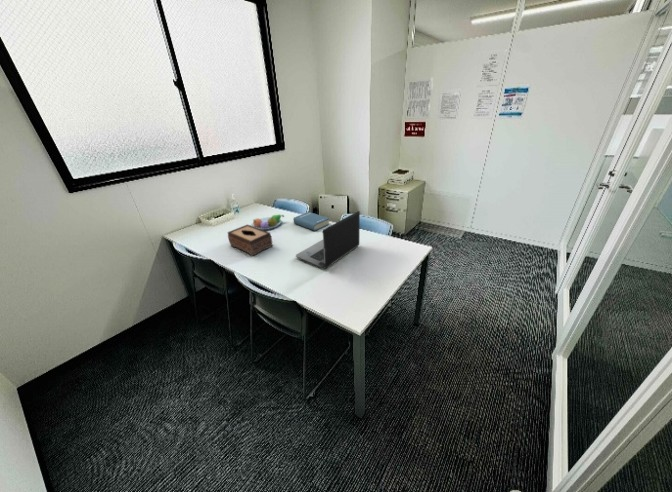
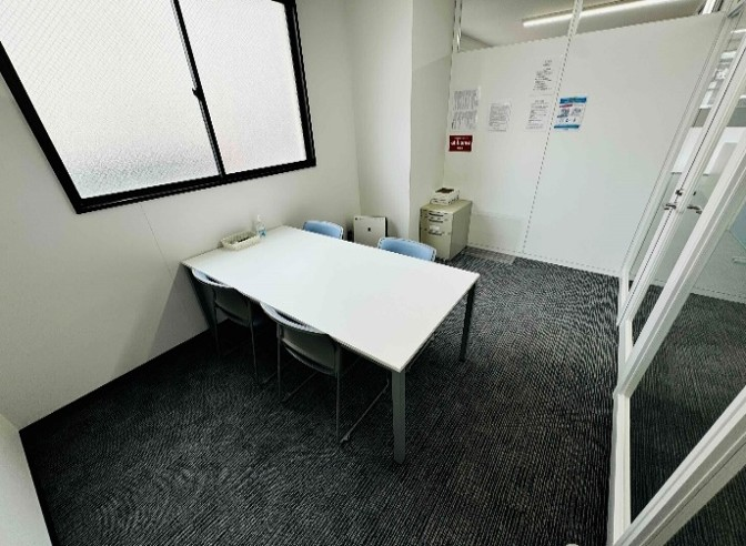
- laptop computer (327, 234)
- fruit bowl (267, 219)
- book (311, 221)
- tissue box (250, 239)
